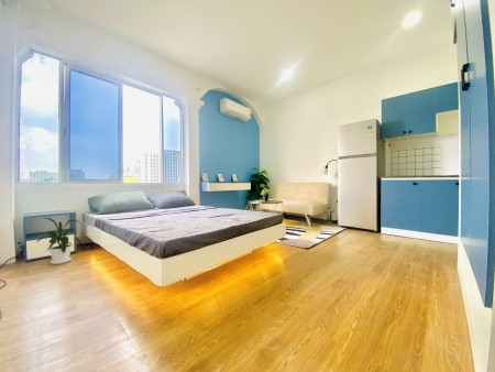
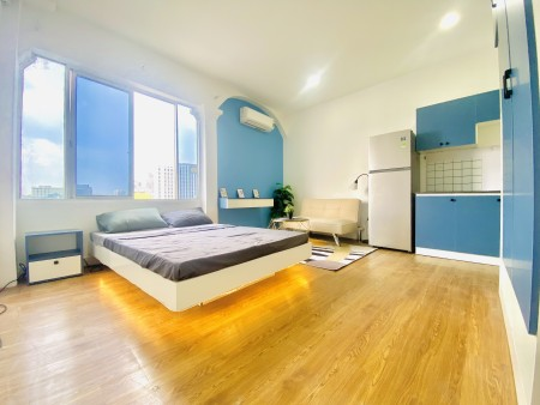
- house plant (58, 239)
